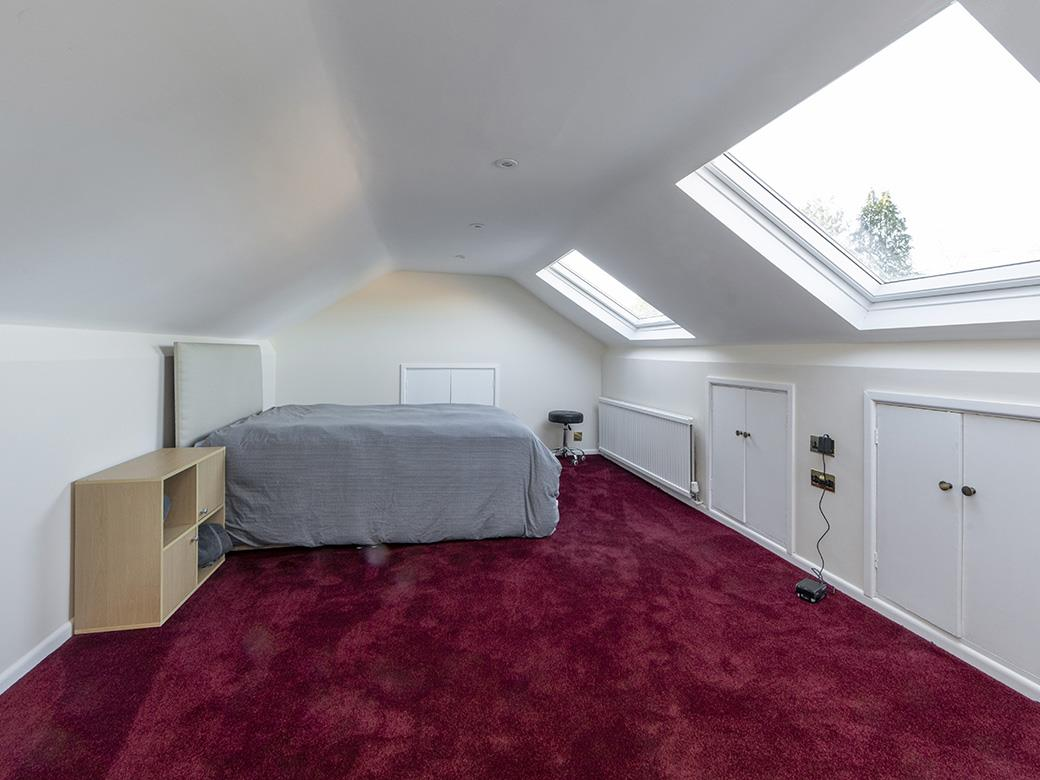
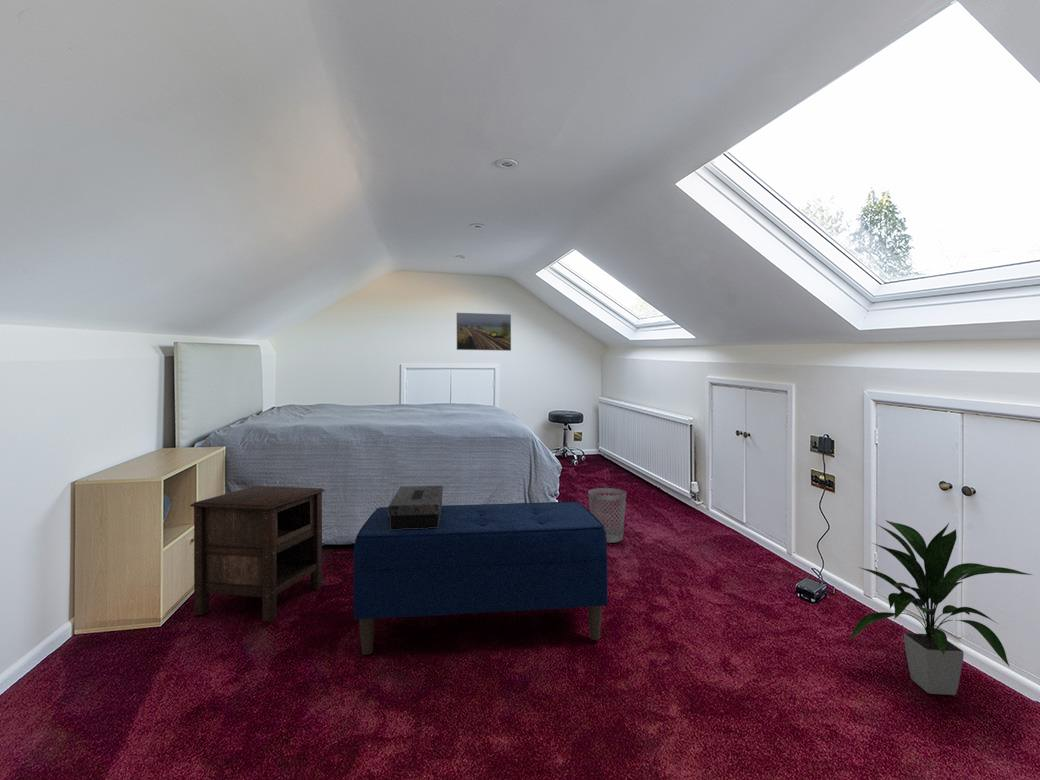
+ bench (482, 569)
+ wastebasket (607, 514)
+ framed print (484, 331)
+ nightstand (262, 547)
+ decorative box (418, 505)
+ indoor plant (923, 600)
